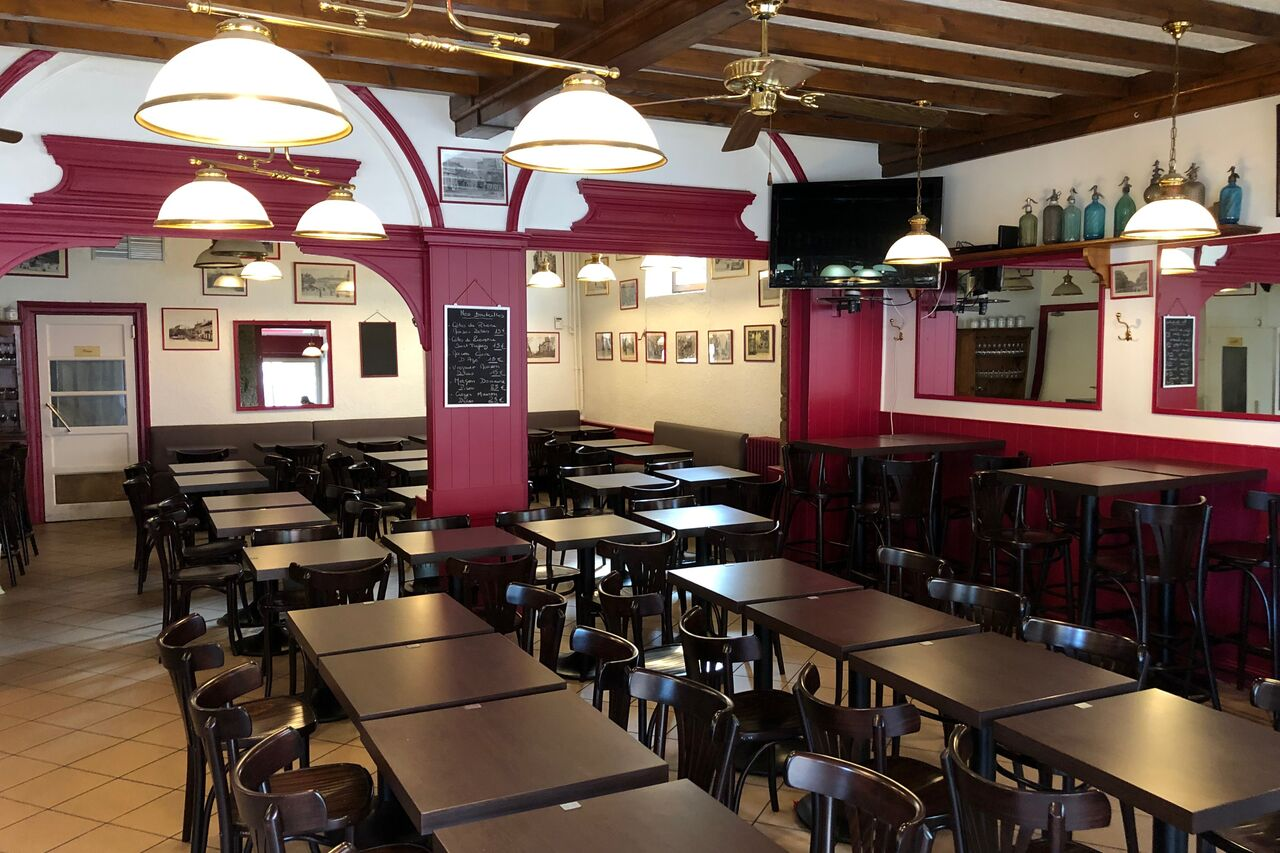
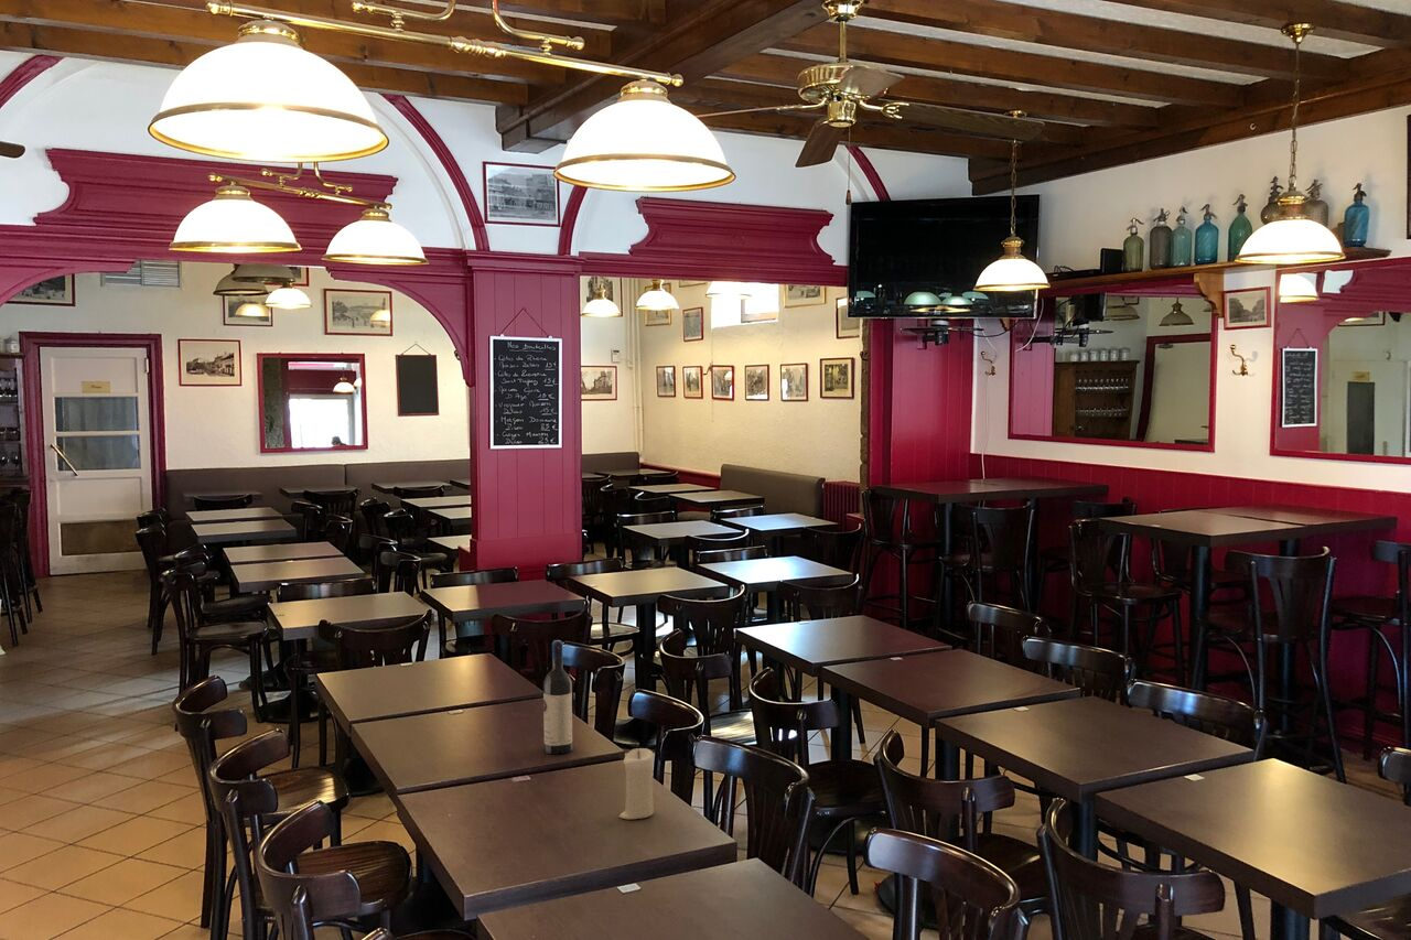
+ candle (637, 781)
+ wine bottle (558, 695)
